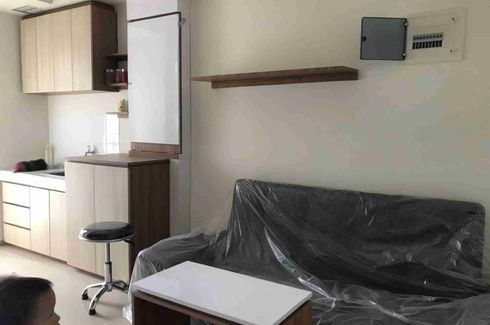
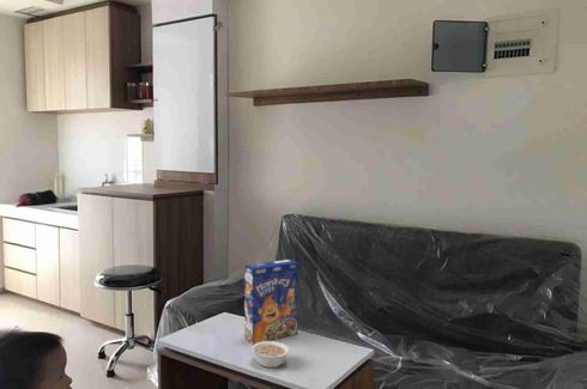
+ cereal box (271, 299)
+ legume (271, 354)
